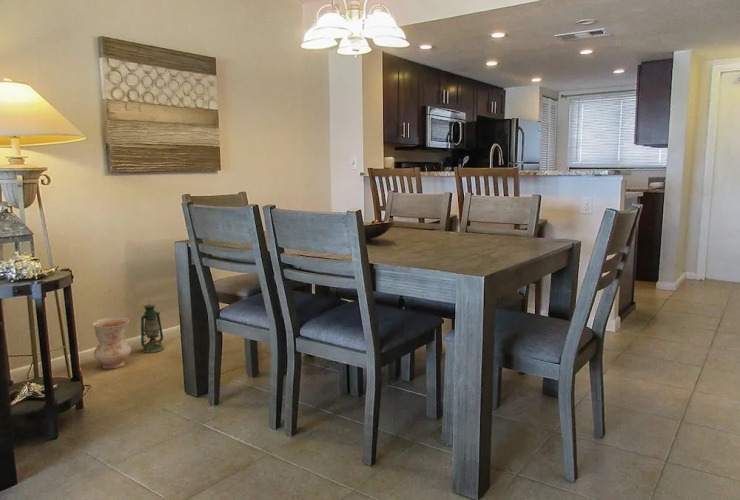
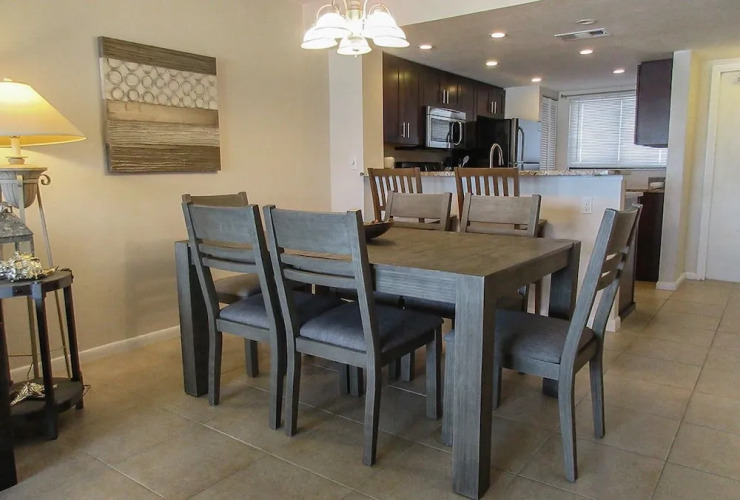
- lantern (151, 325)
- ceramic jug (109, 342)
